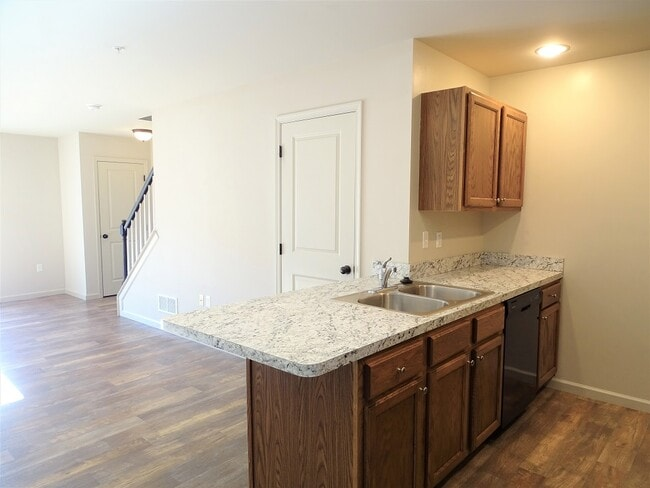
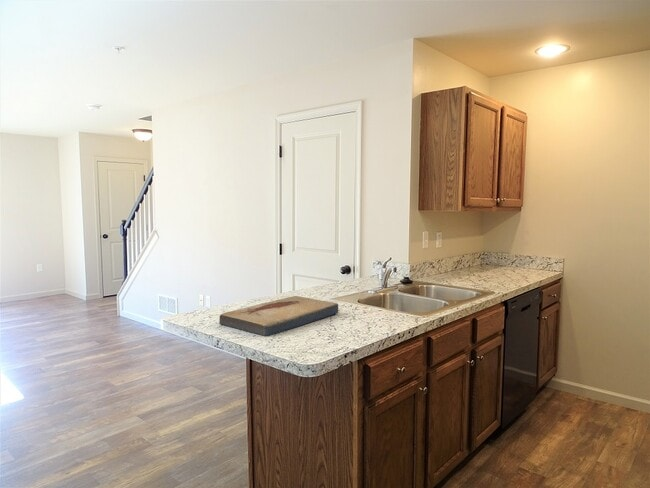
+ fish fossil (282, 313)
